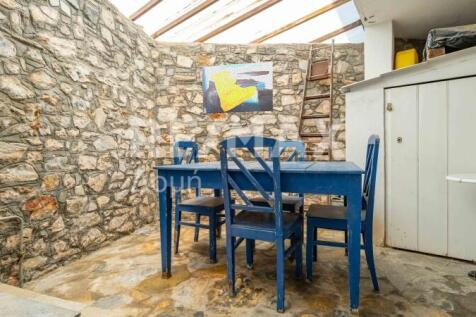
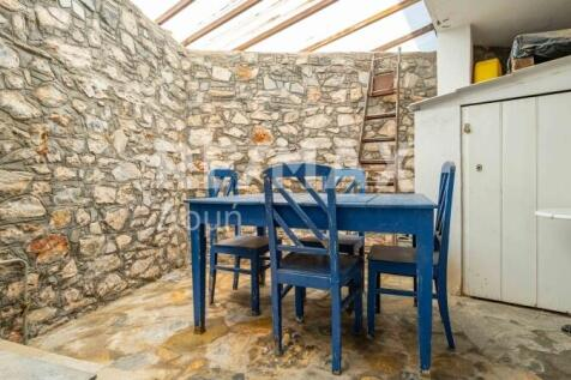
- wall art (236, 88)
